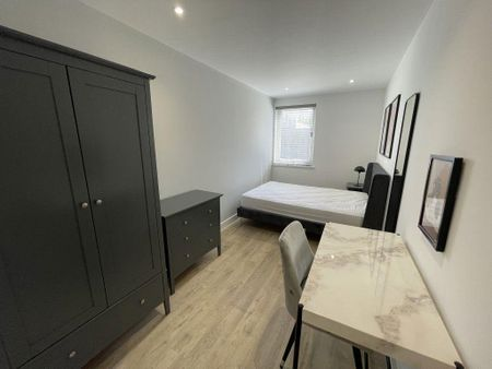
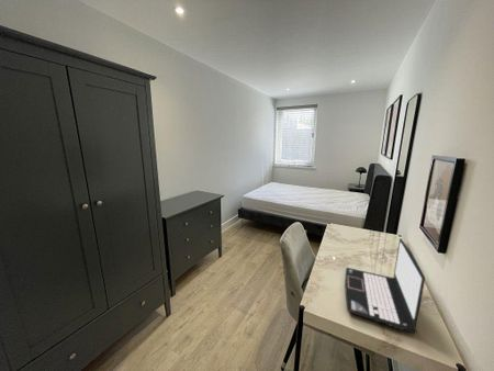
+ laptop (374, 273)
